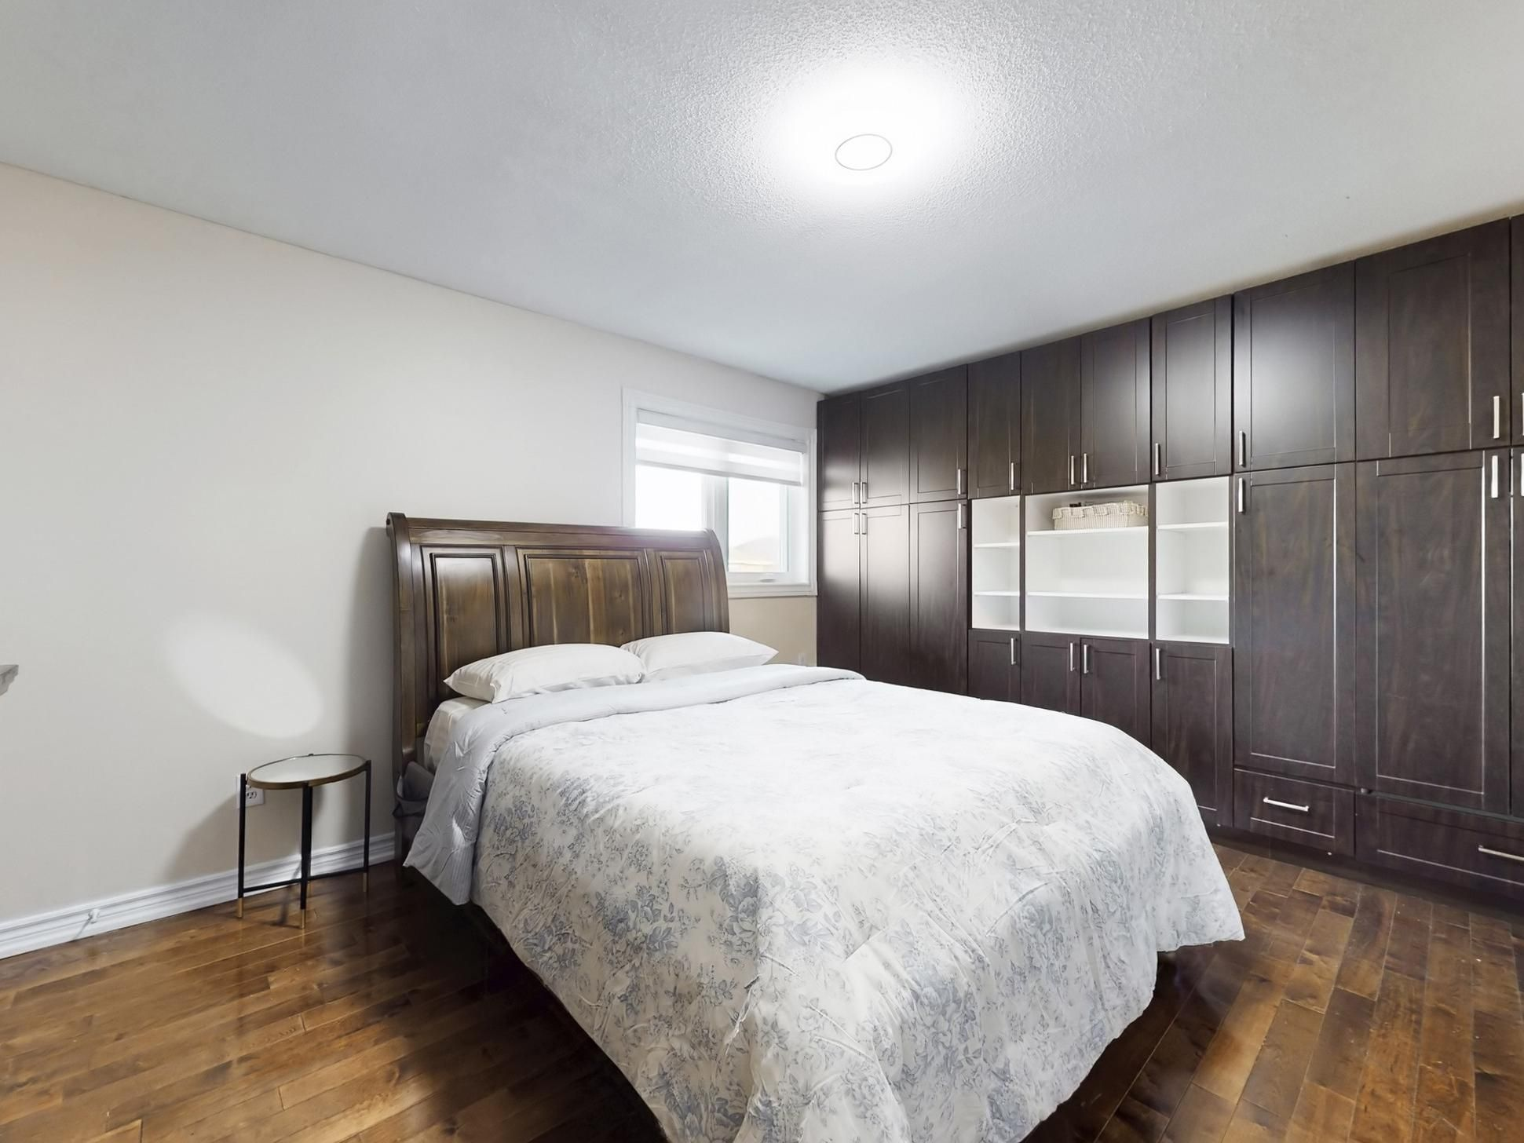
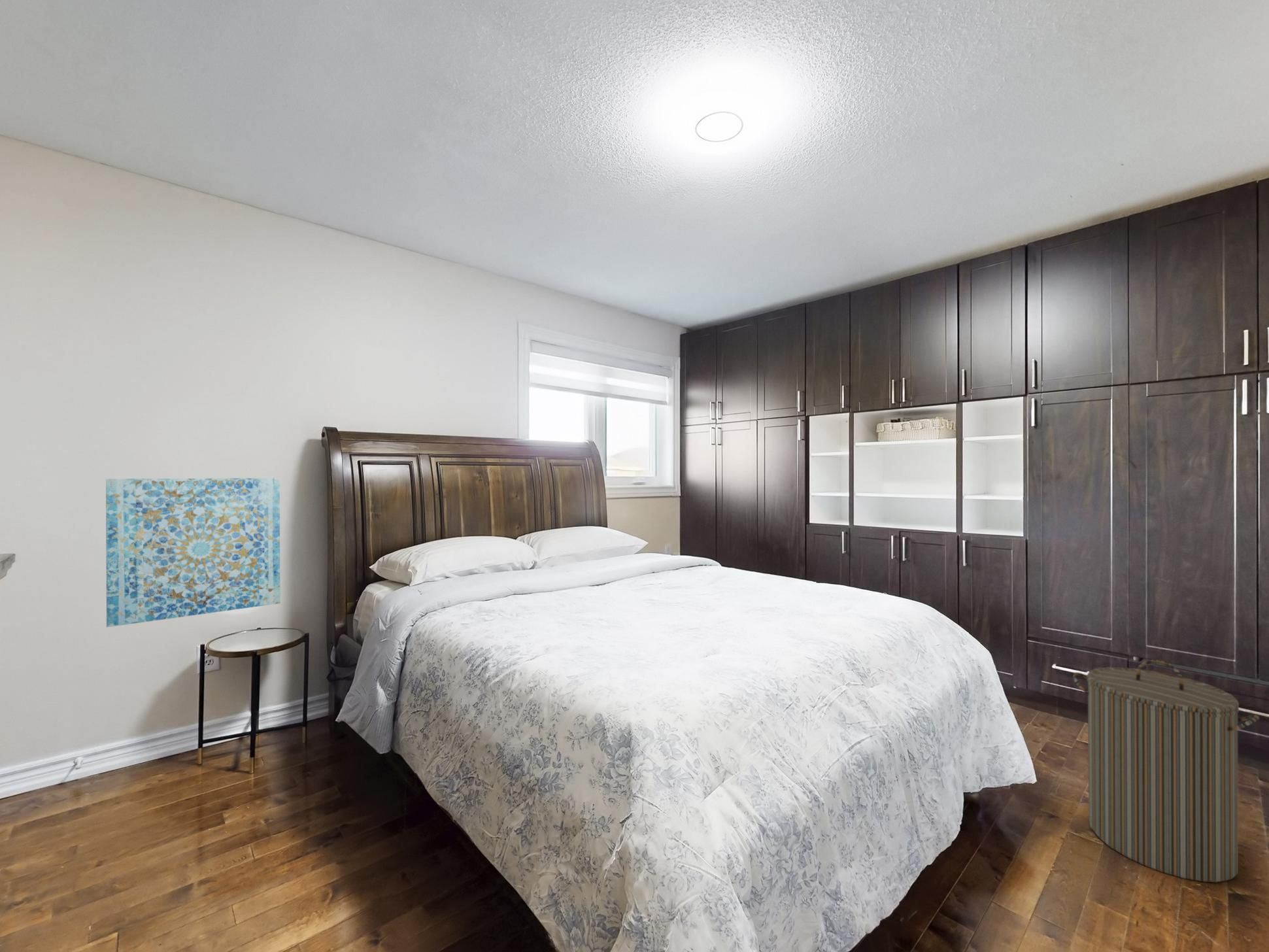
+ laundry hamper (1157, 752)
+ wall art (199, 546)
